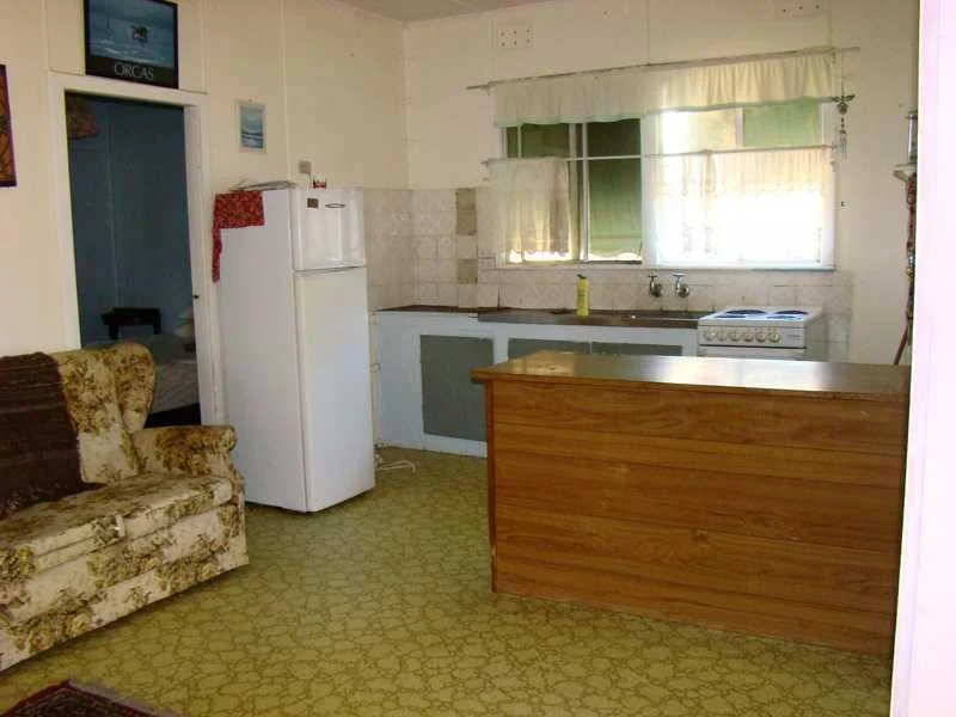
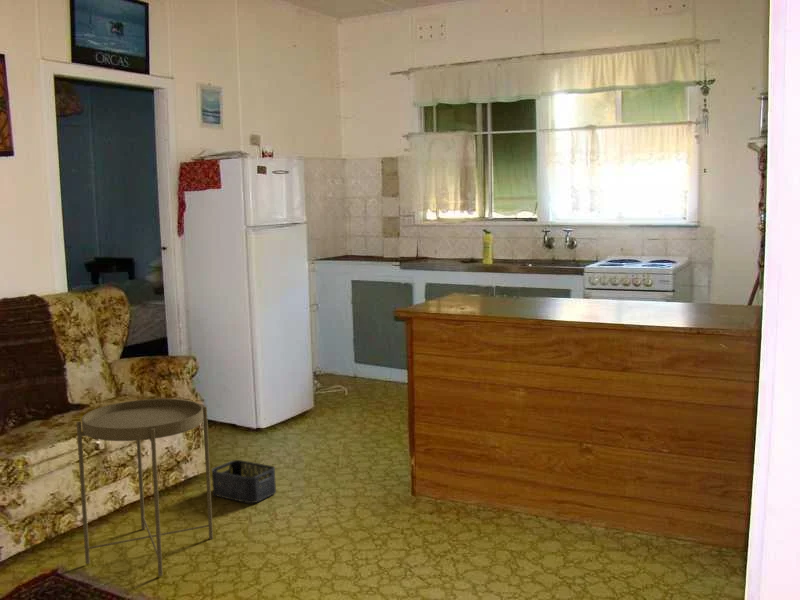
+ side table (142, 482)
+ storage bin (243, 481)
